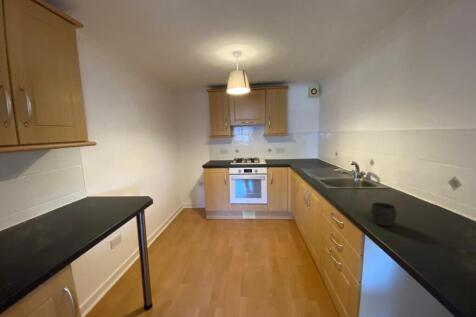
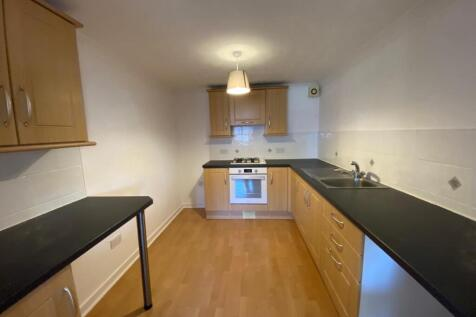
- mug (381, 213)
